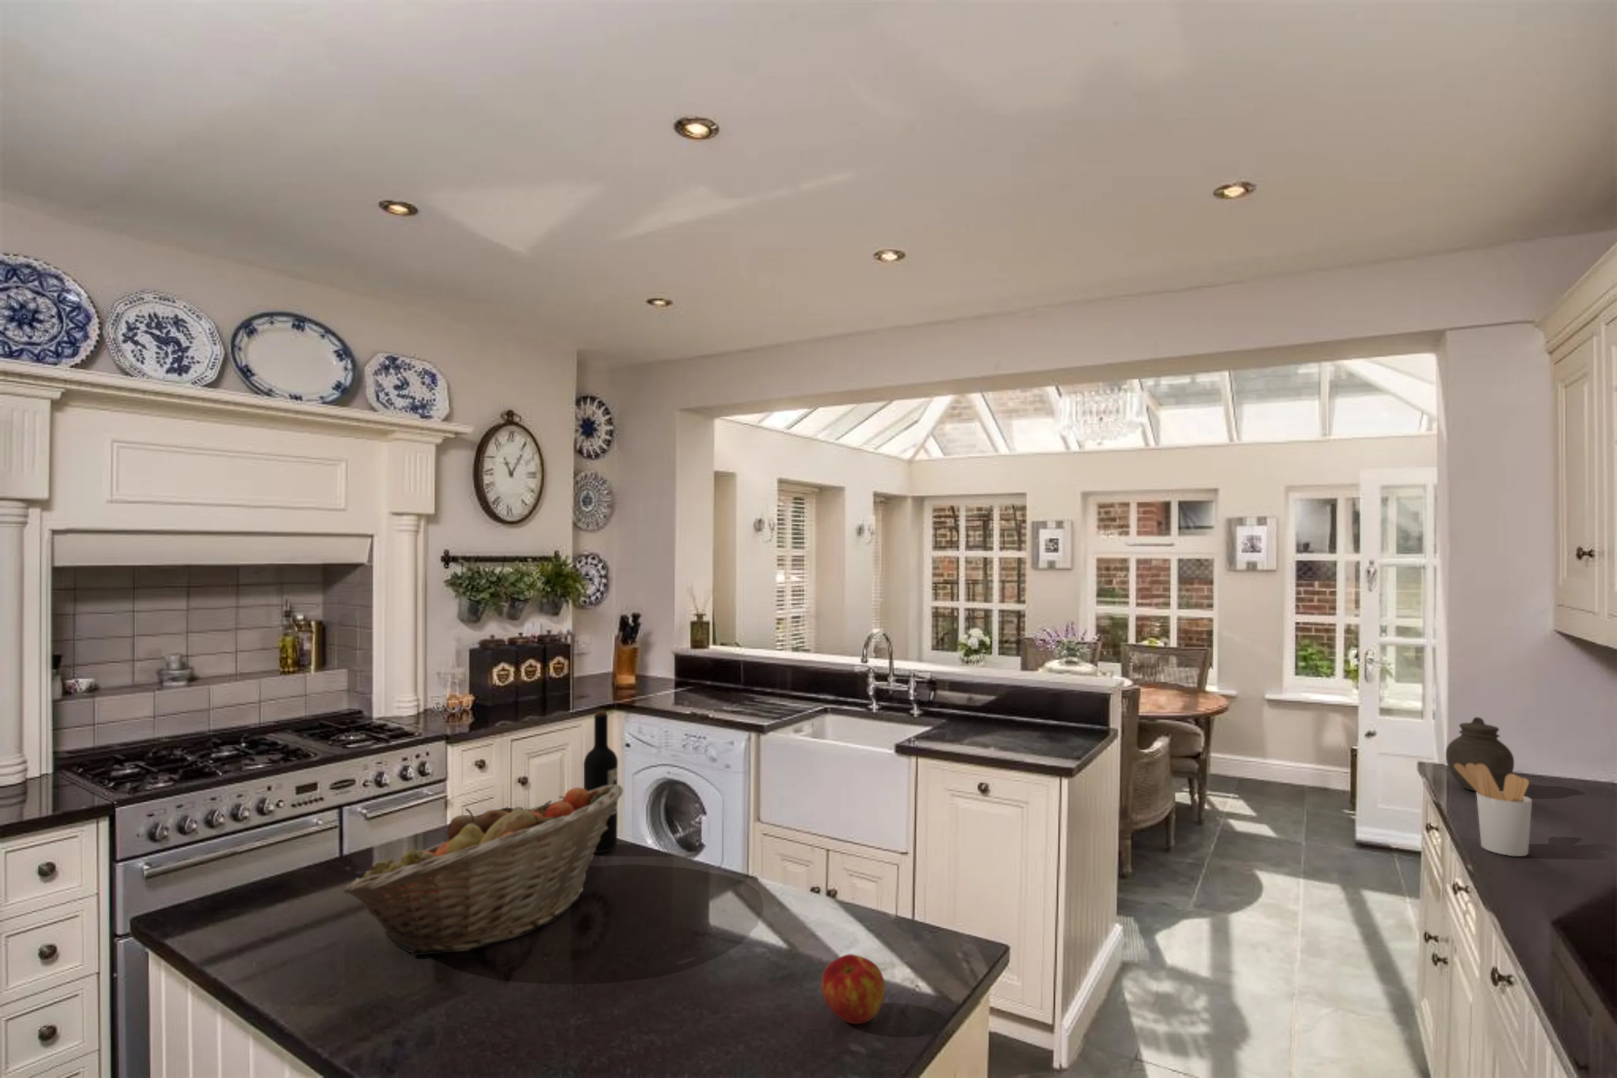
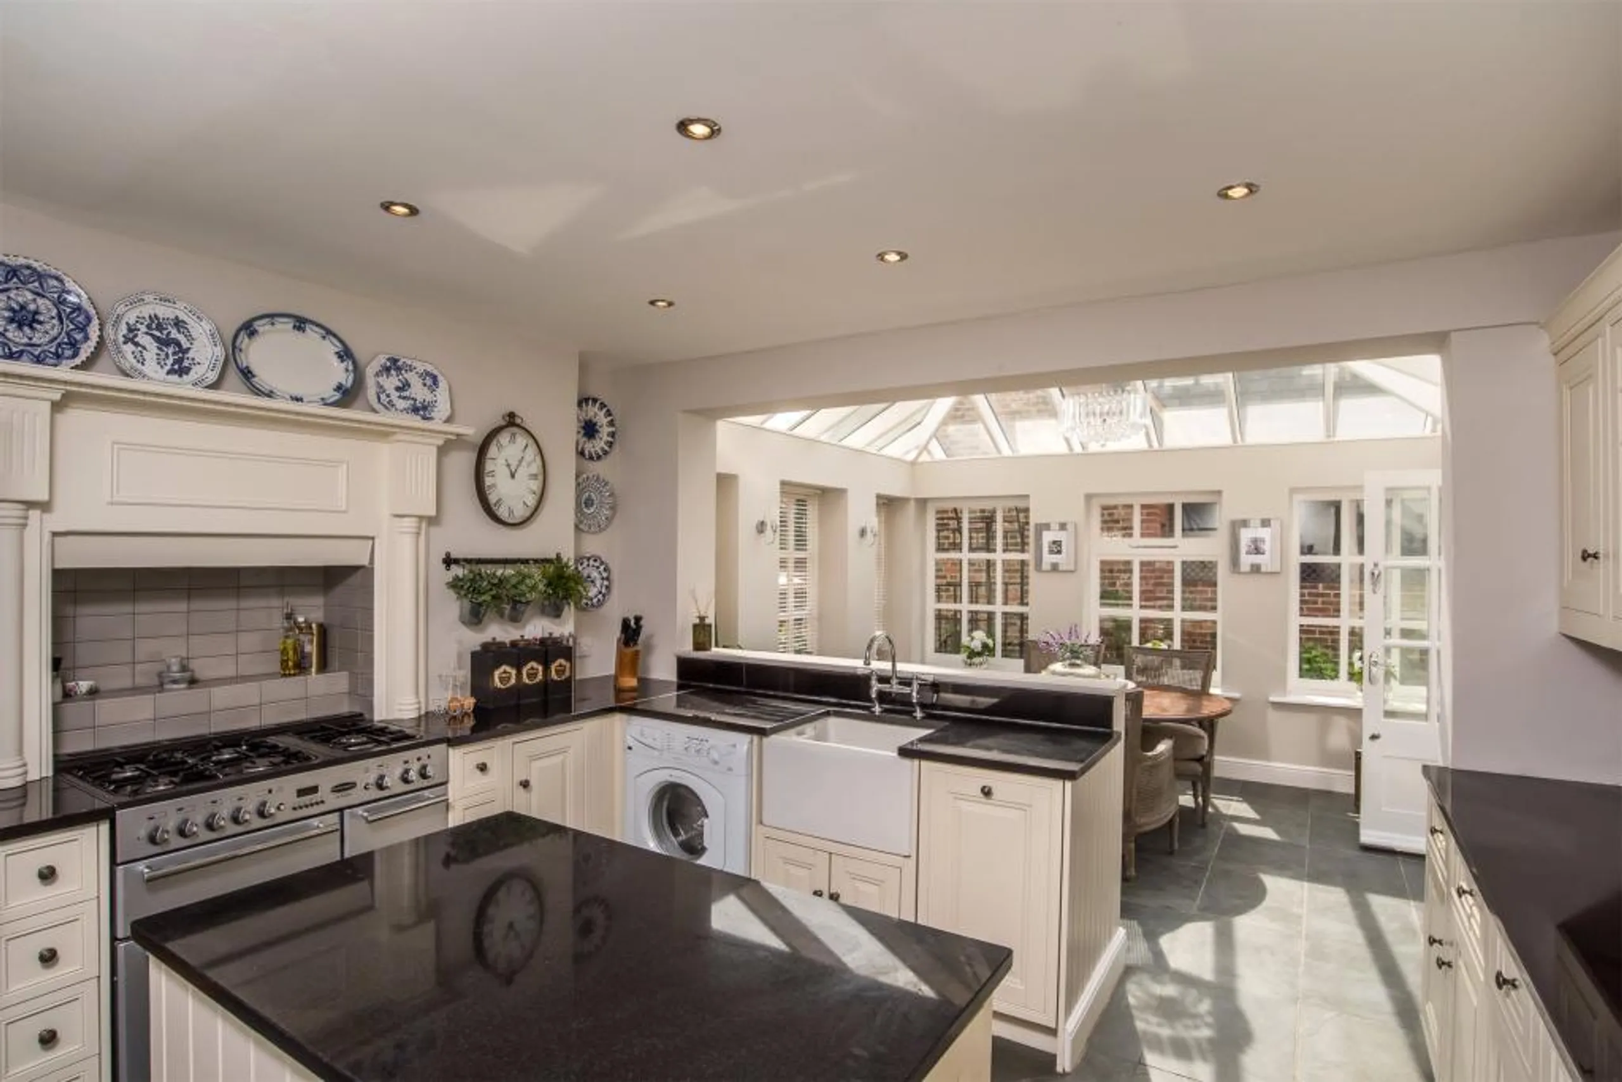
- apple (852, 990)
- wine bottle (601, 780)
- utensil holder (1493, 806)
- fruit basket (497, 854)
- jar (1479, 753)
